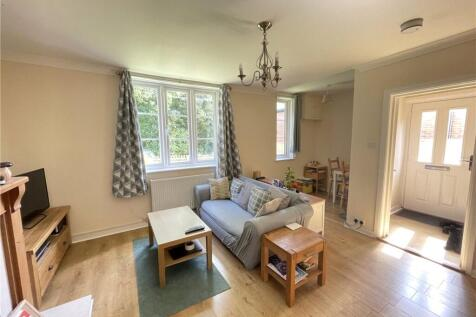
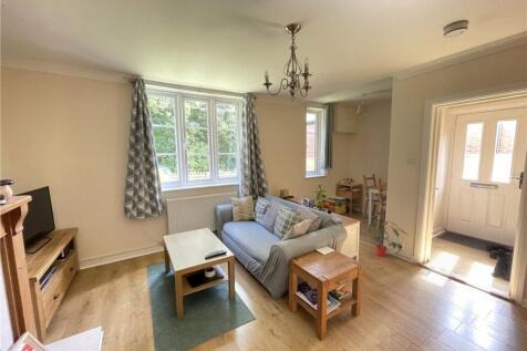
+ potted plant (382, 238)
